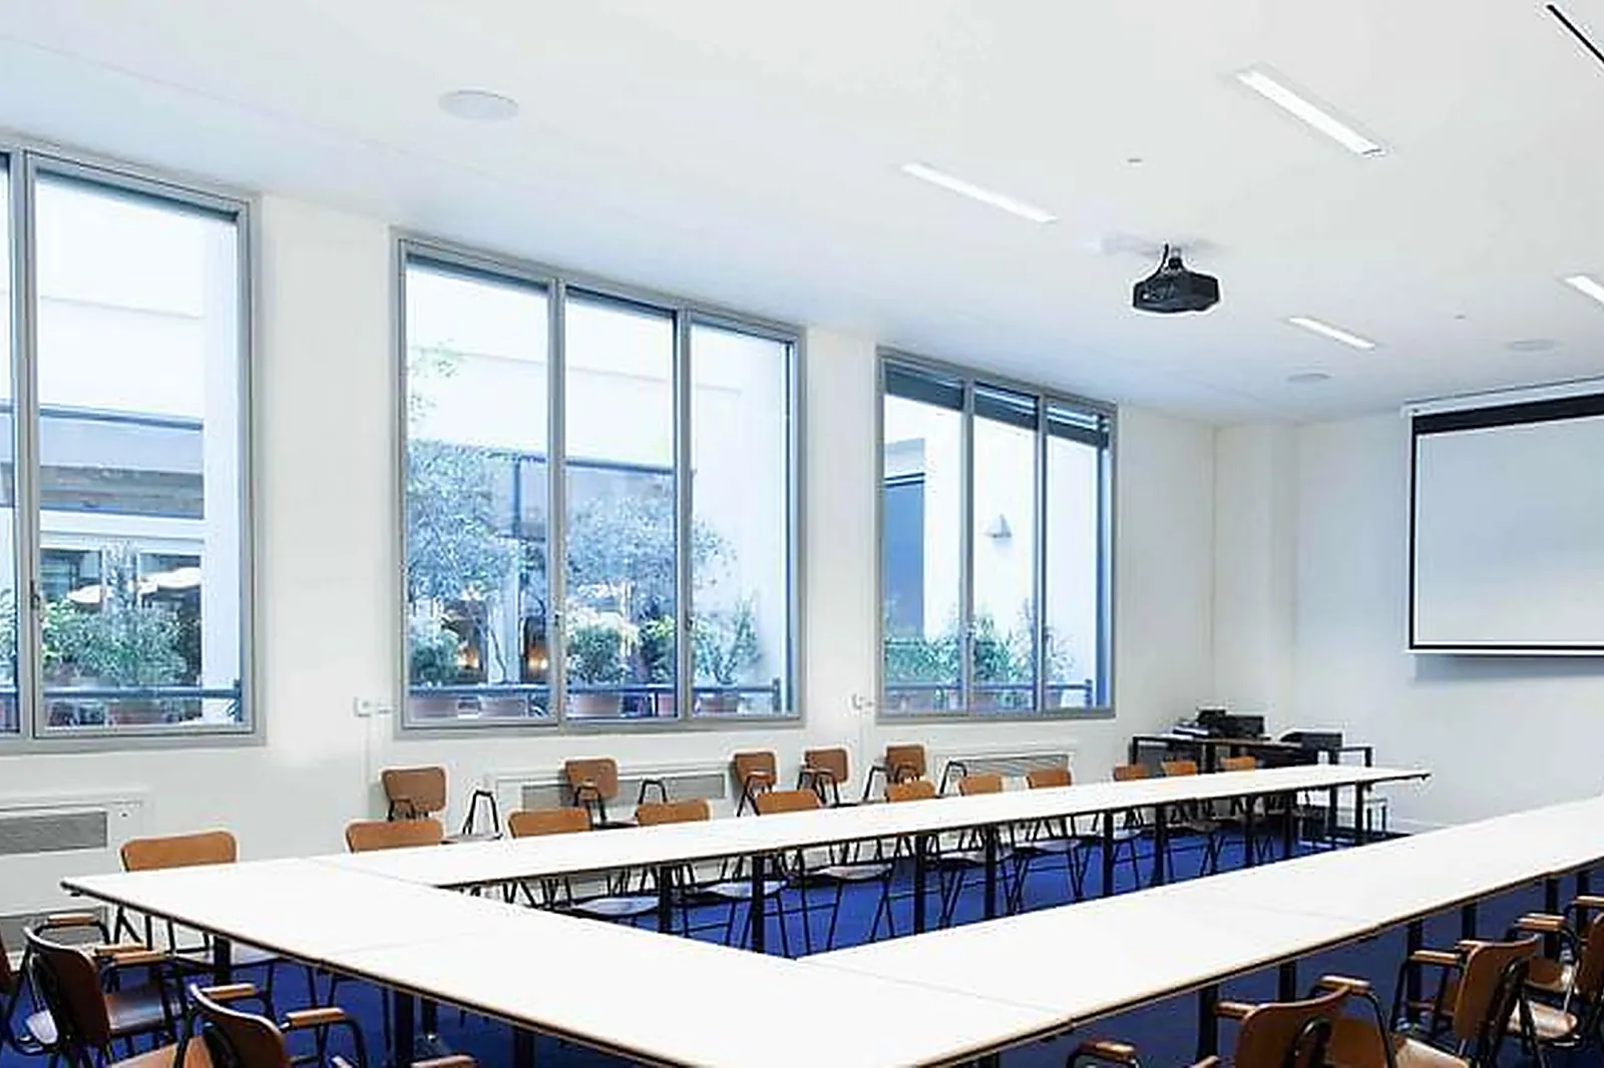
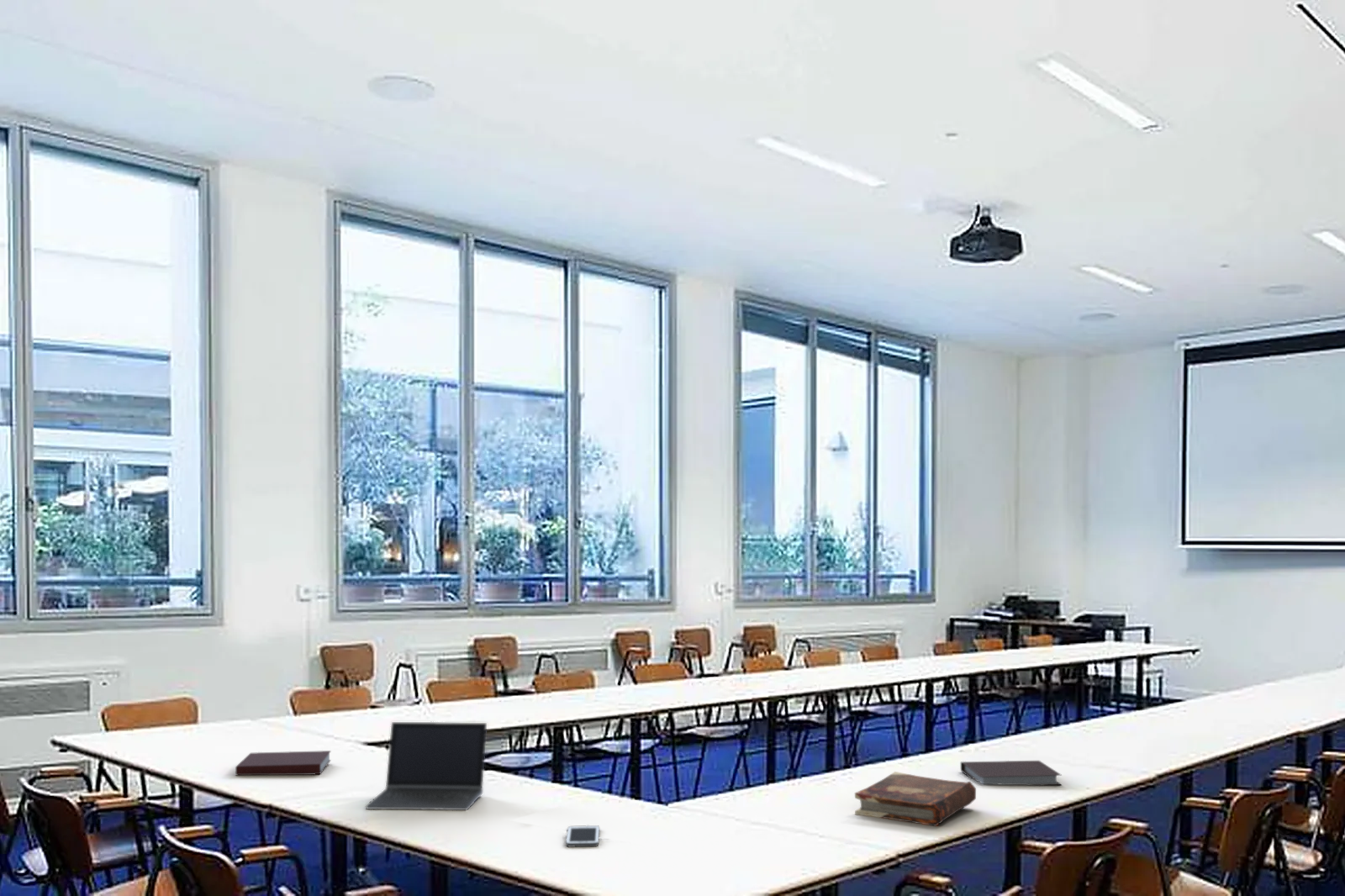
+ book (916, 798)
+ cell phone (583, 835)
+ laptop computer (428, 765)
+ notebook (284, 763)
+ notebook (1010, 772)
